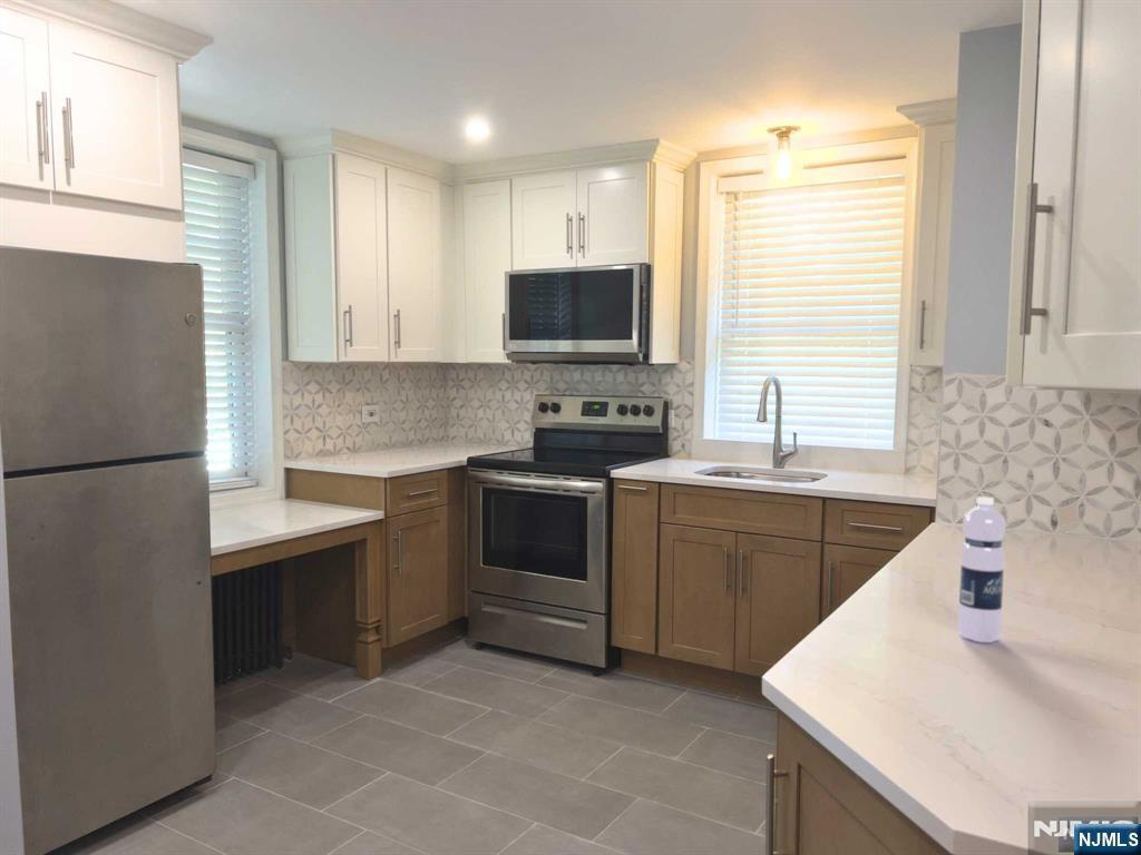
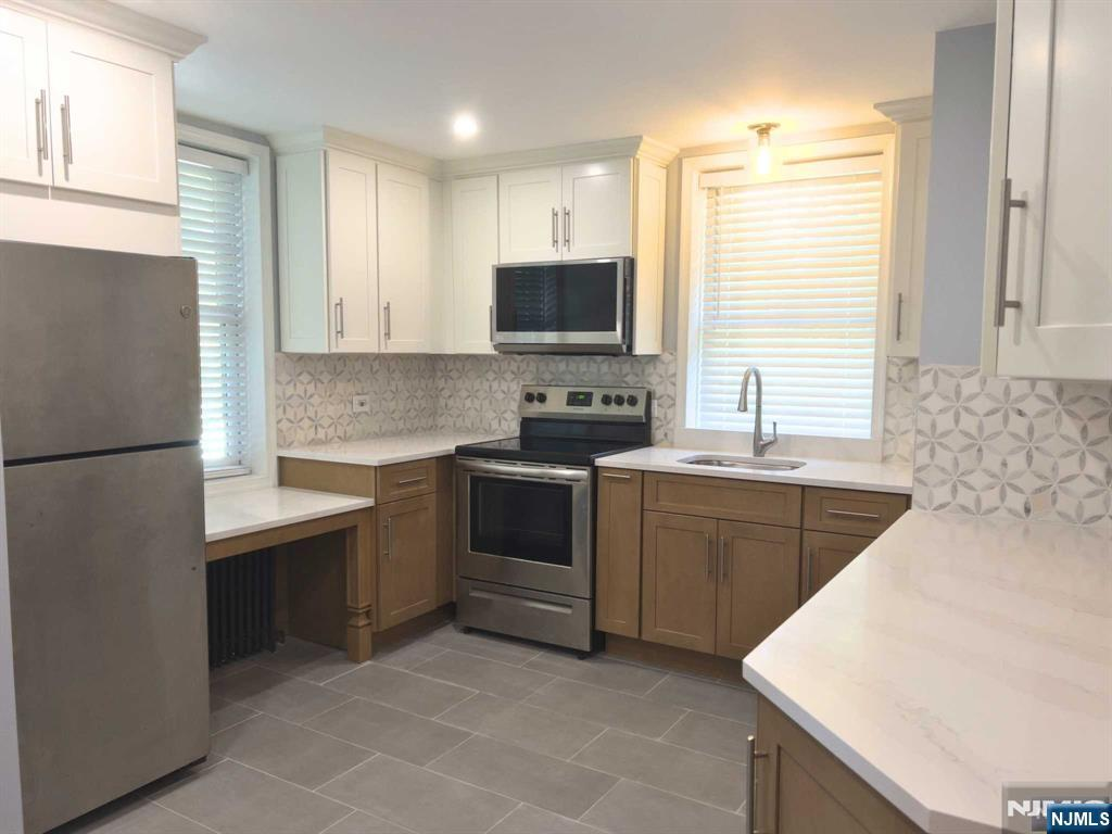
- water bottle (982, 568)
